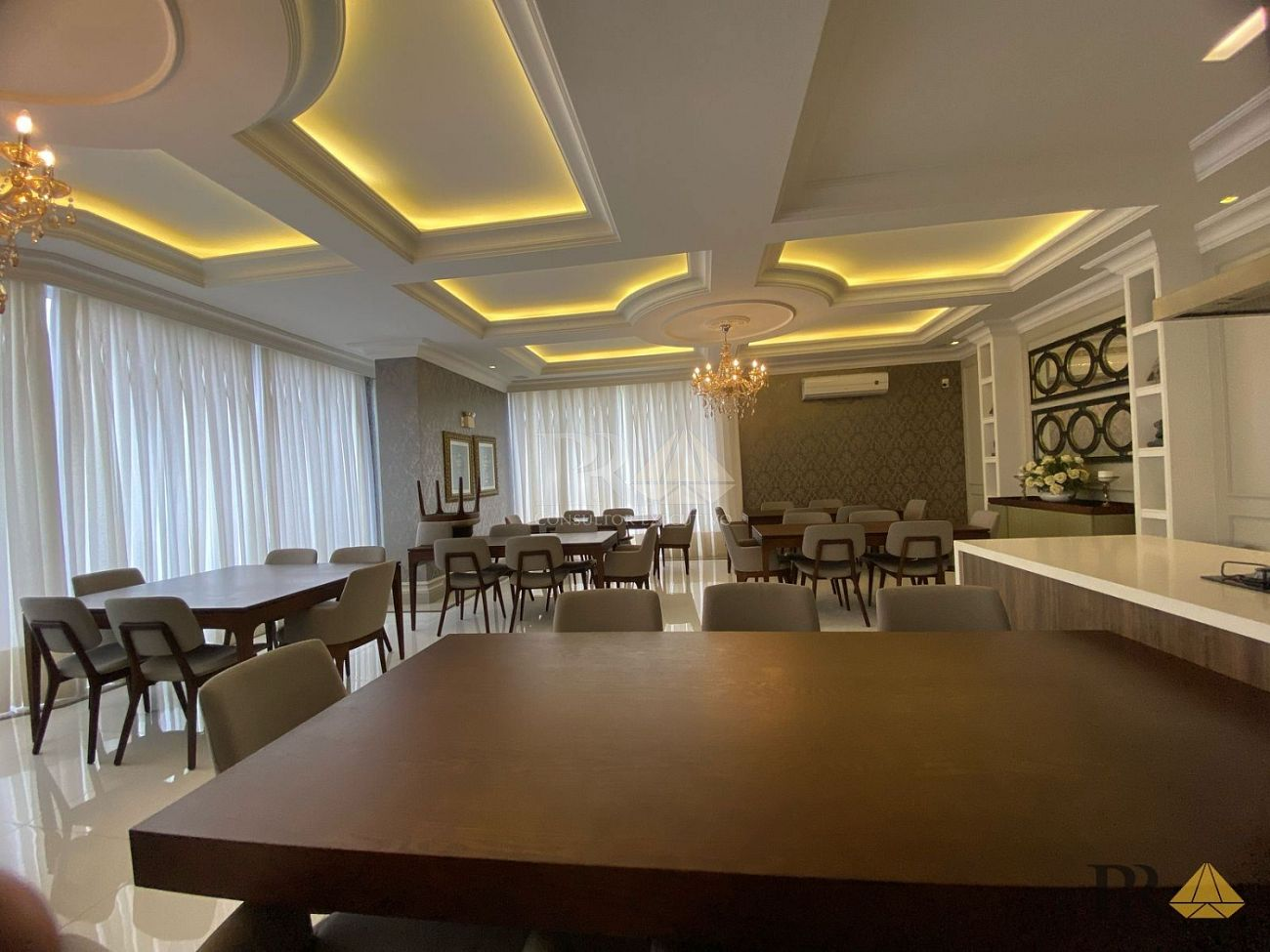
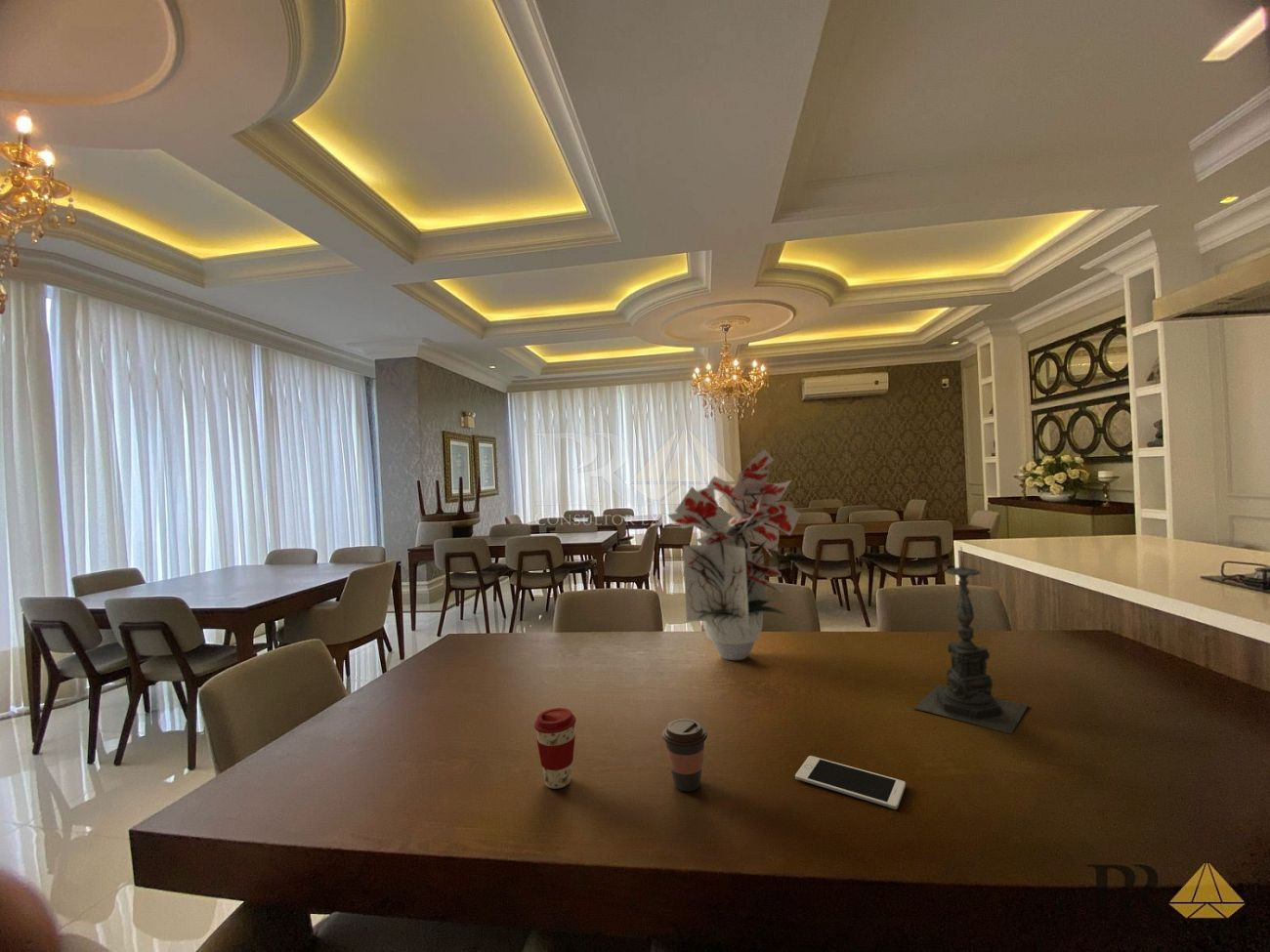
+ coffee cup (685, 755)
+ cell phone (849, 780)
+ candle holder (966, 626)
+ bouquet (732, 553)
+ coffee cup (556, 748)
